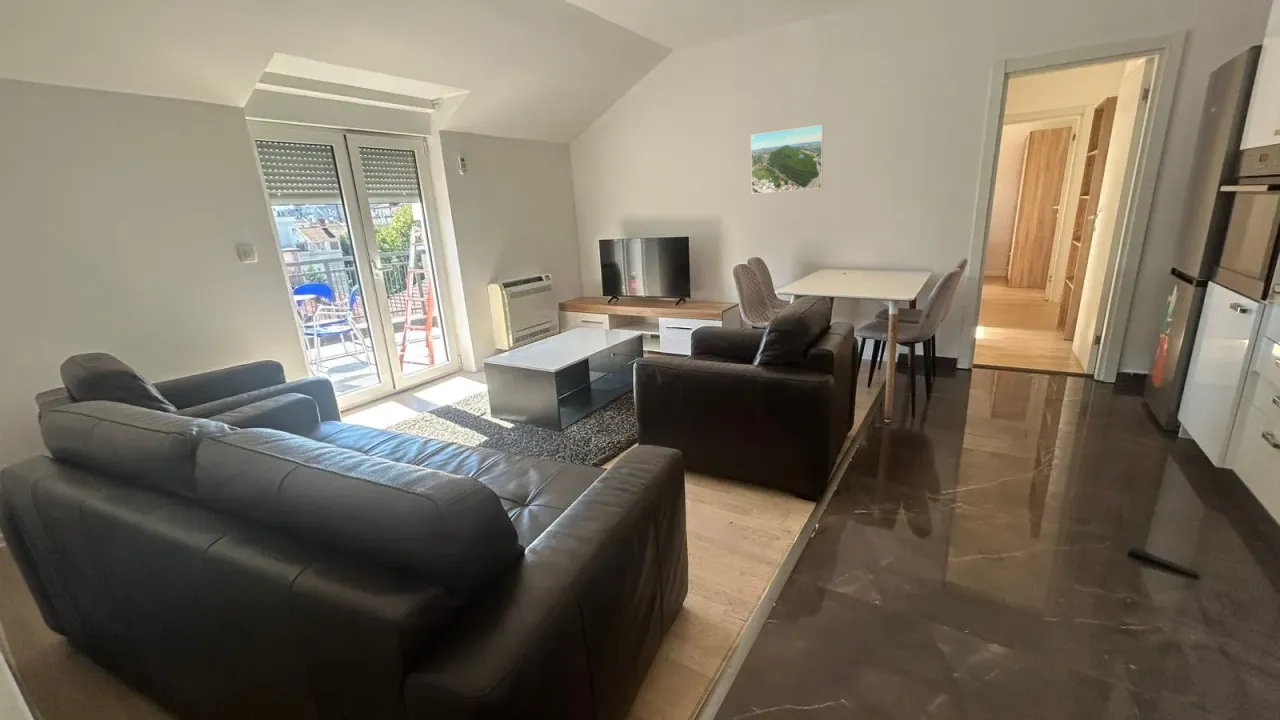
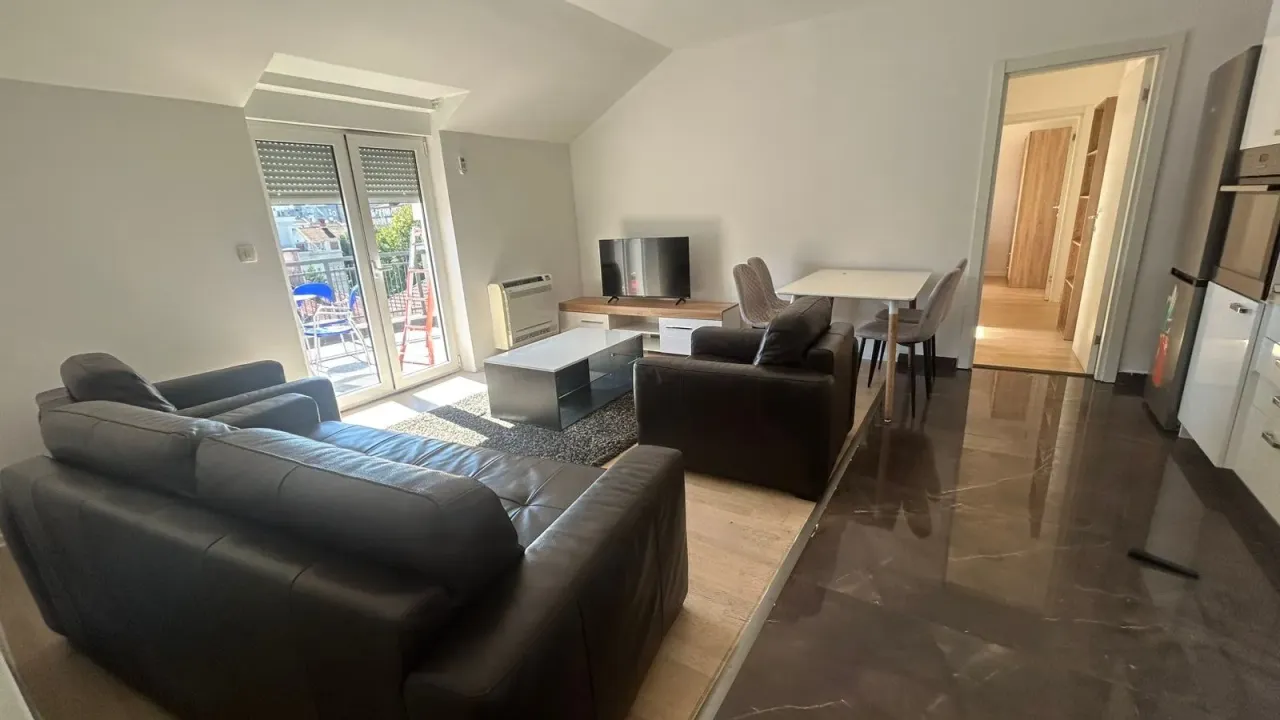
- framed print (785, 161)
